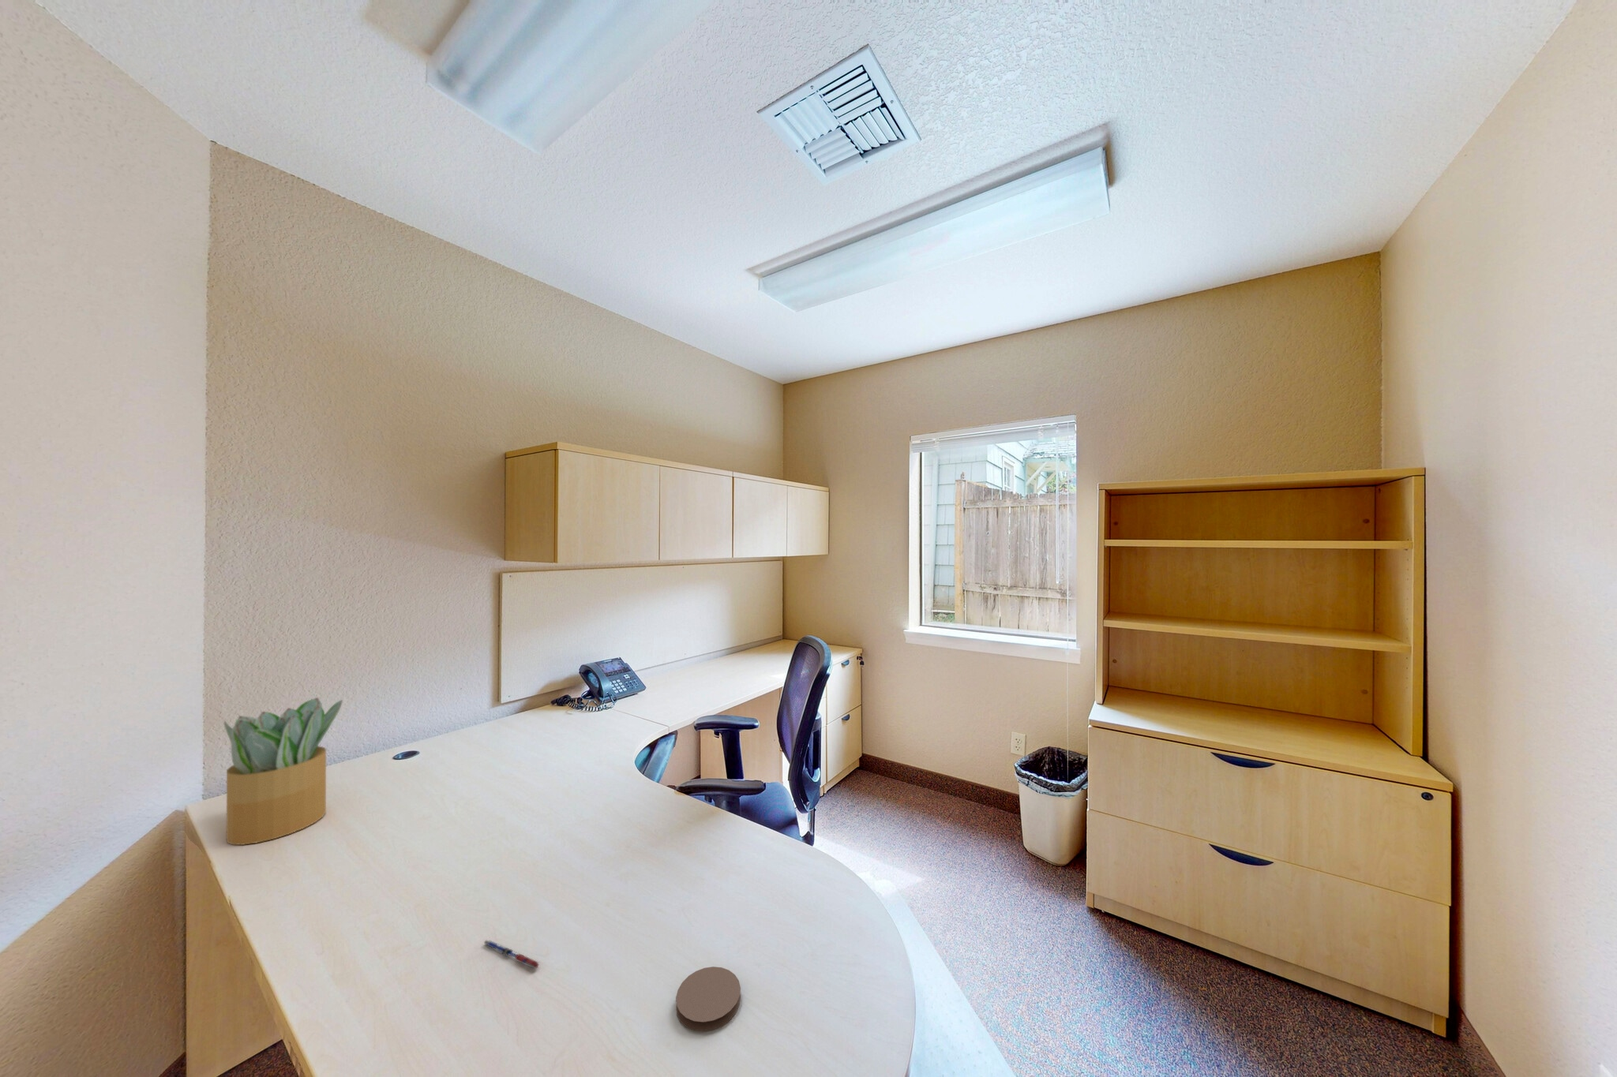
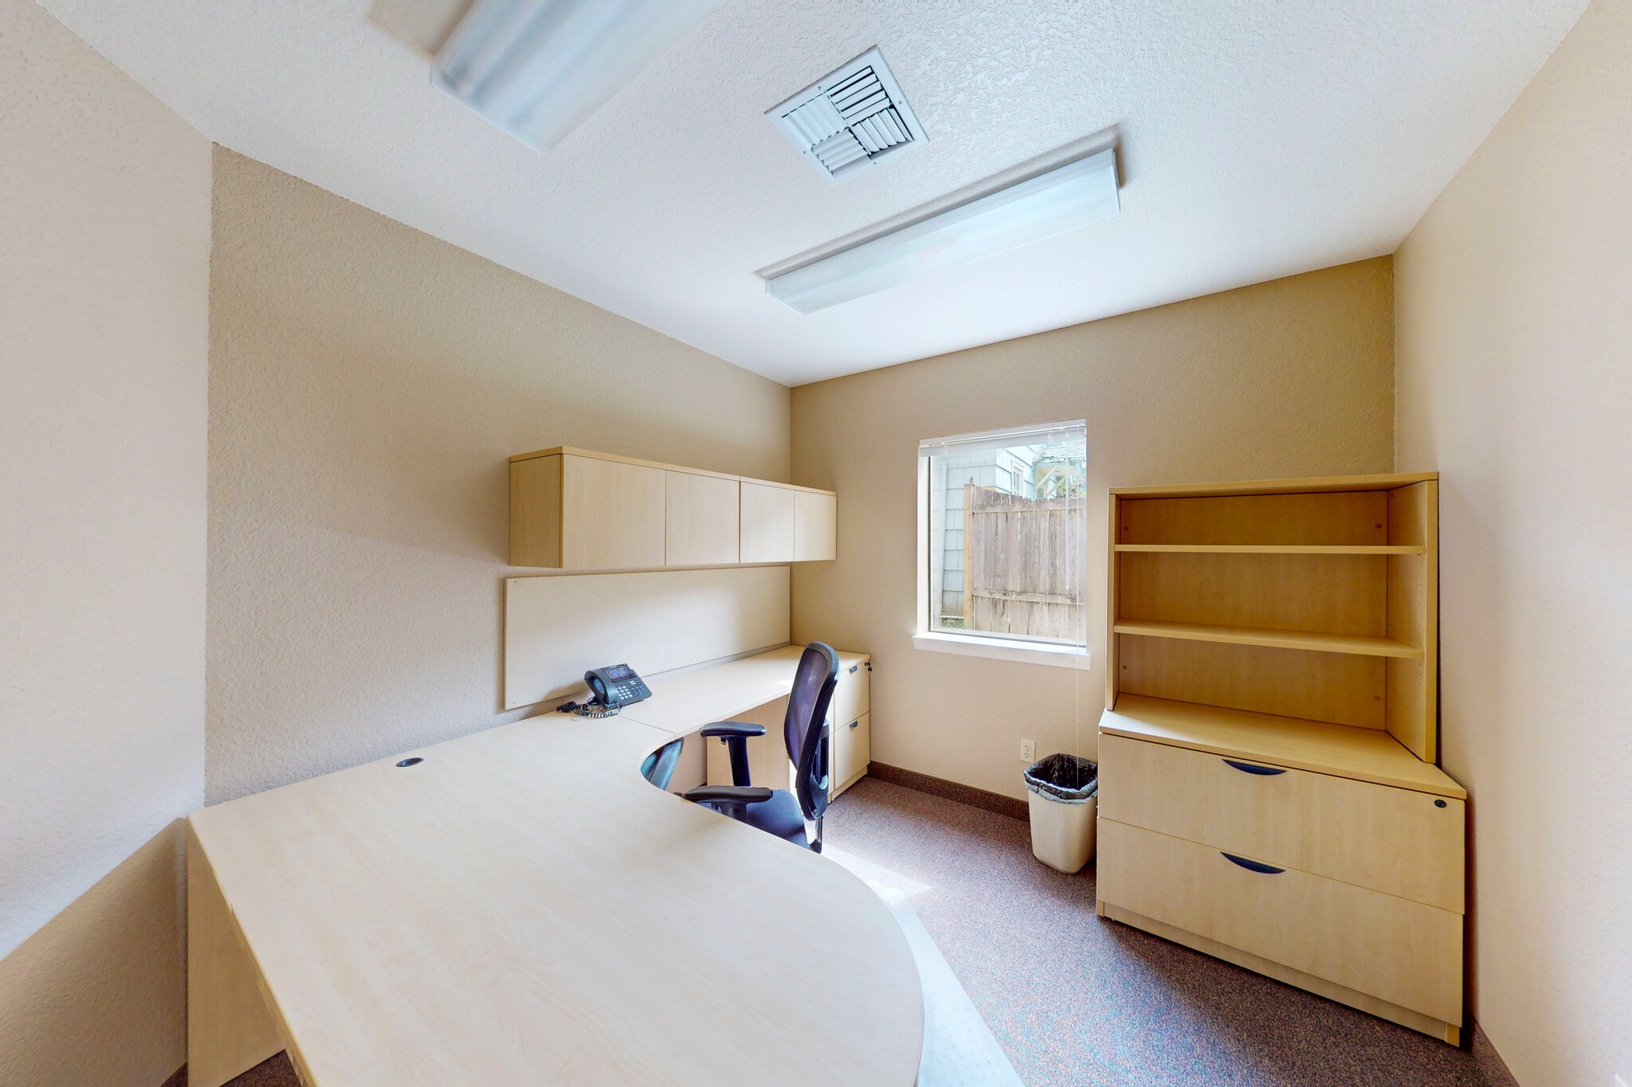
- pen (510, 952)
- potted plant (286, 764)
- coaster (708, 996)
